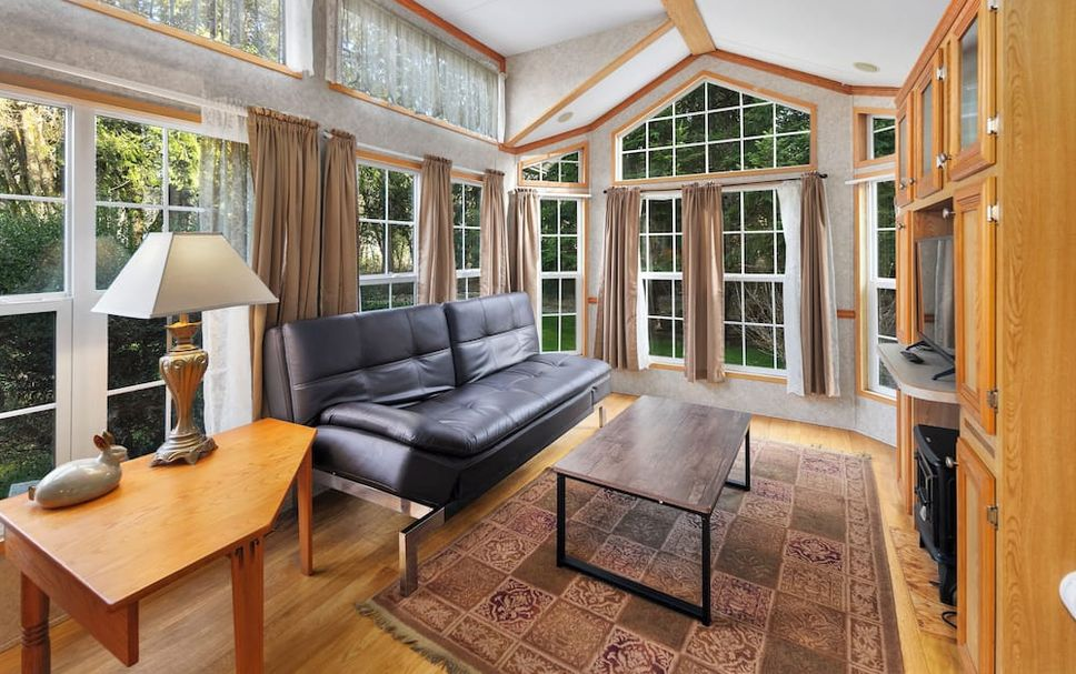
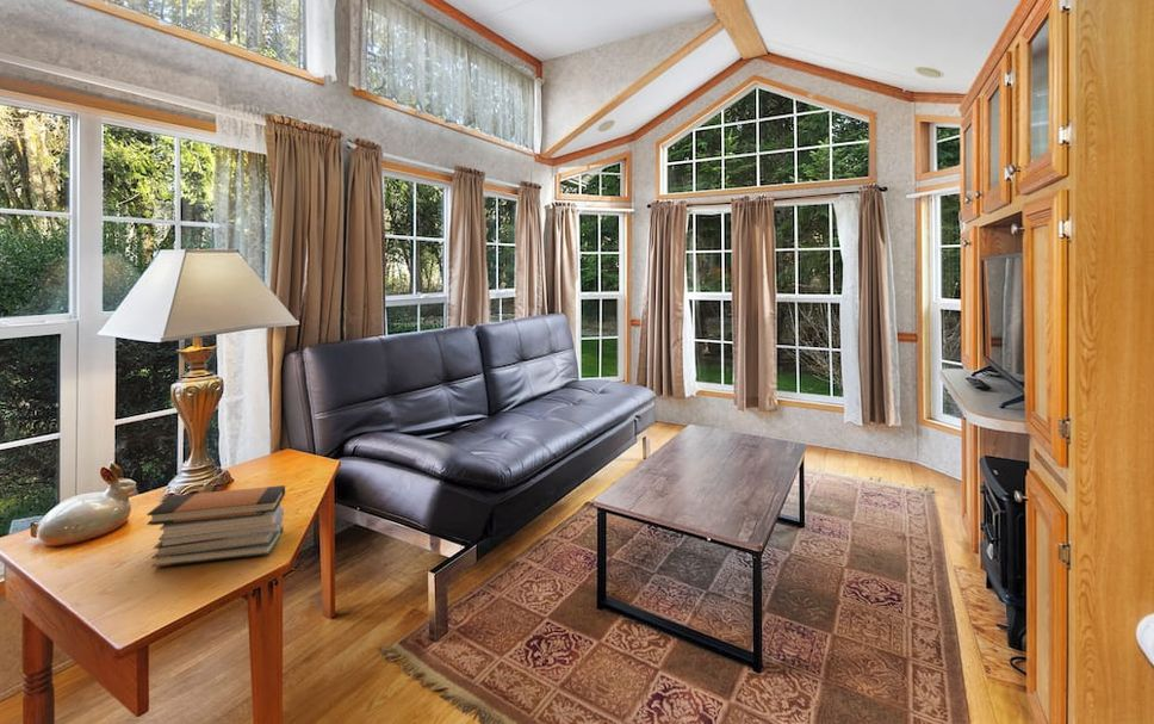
+ book stack (223, 524)
